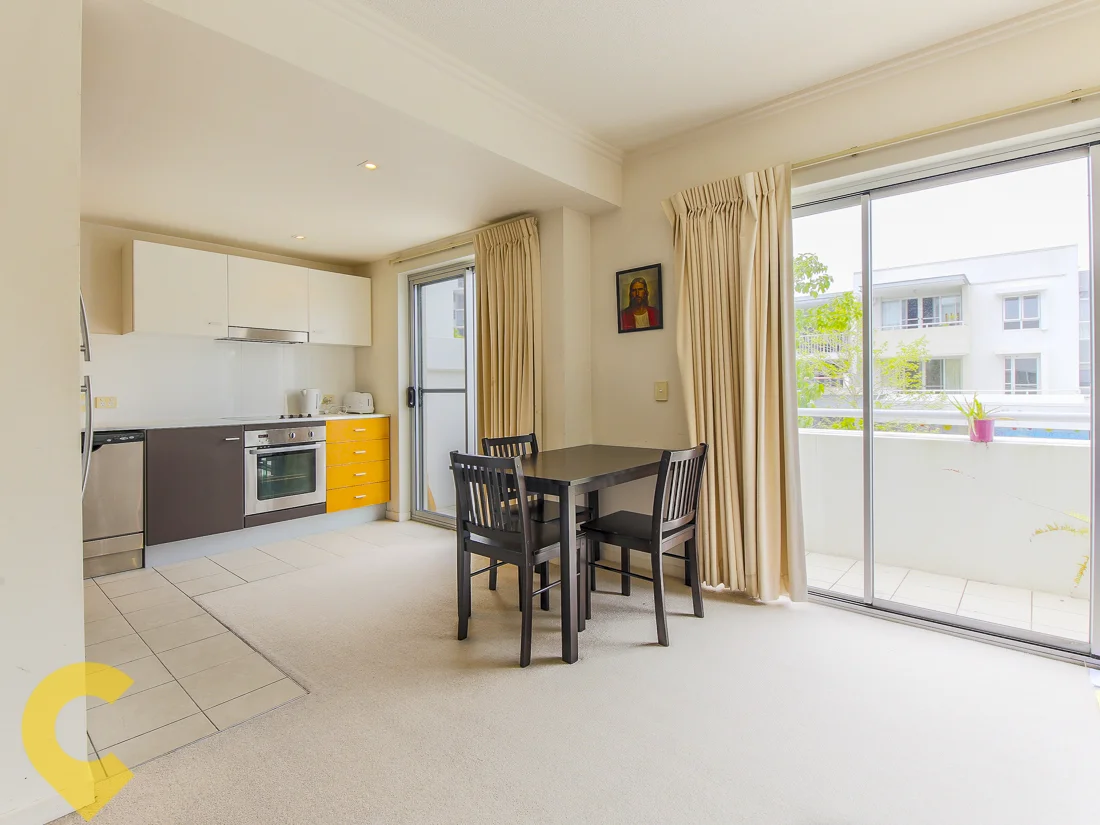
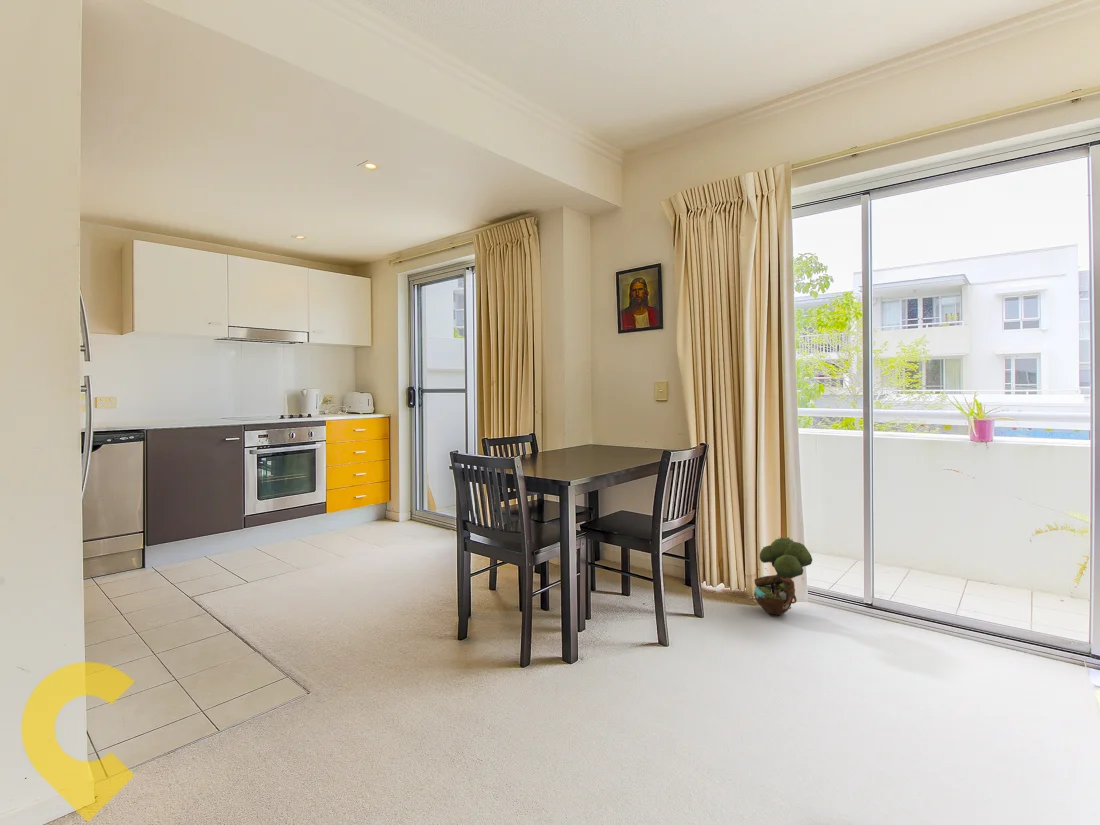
+ decorative tree (779, 577)
